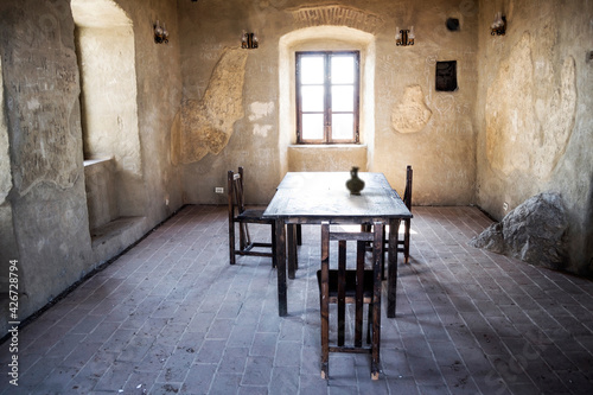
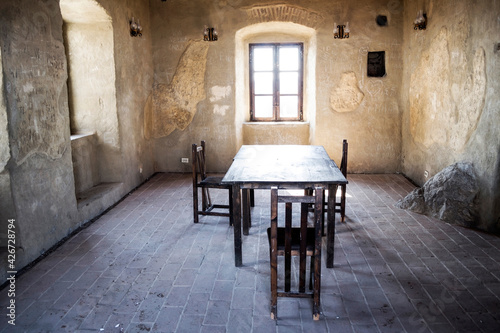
- ceramic jug (355, 180)
